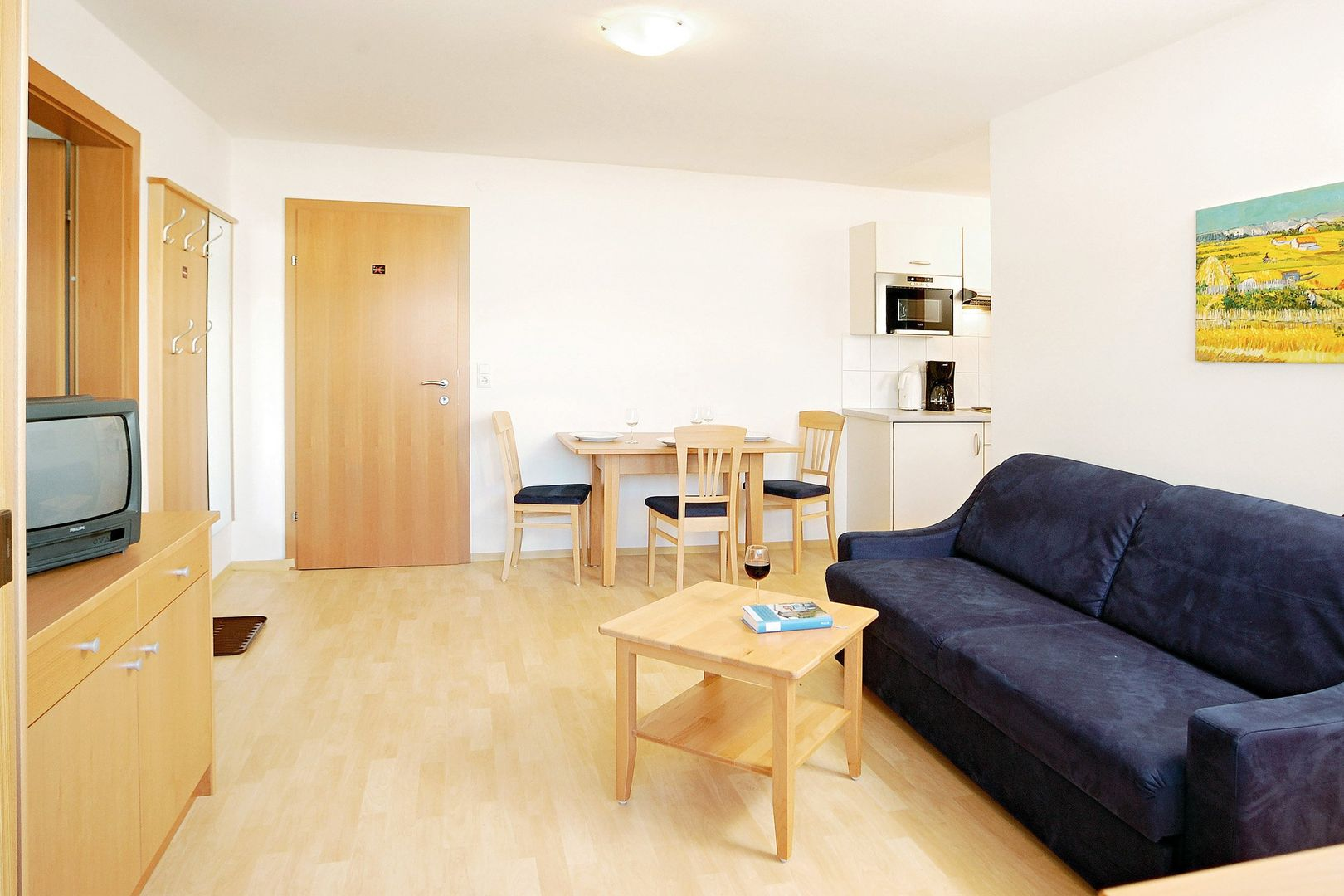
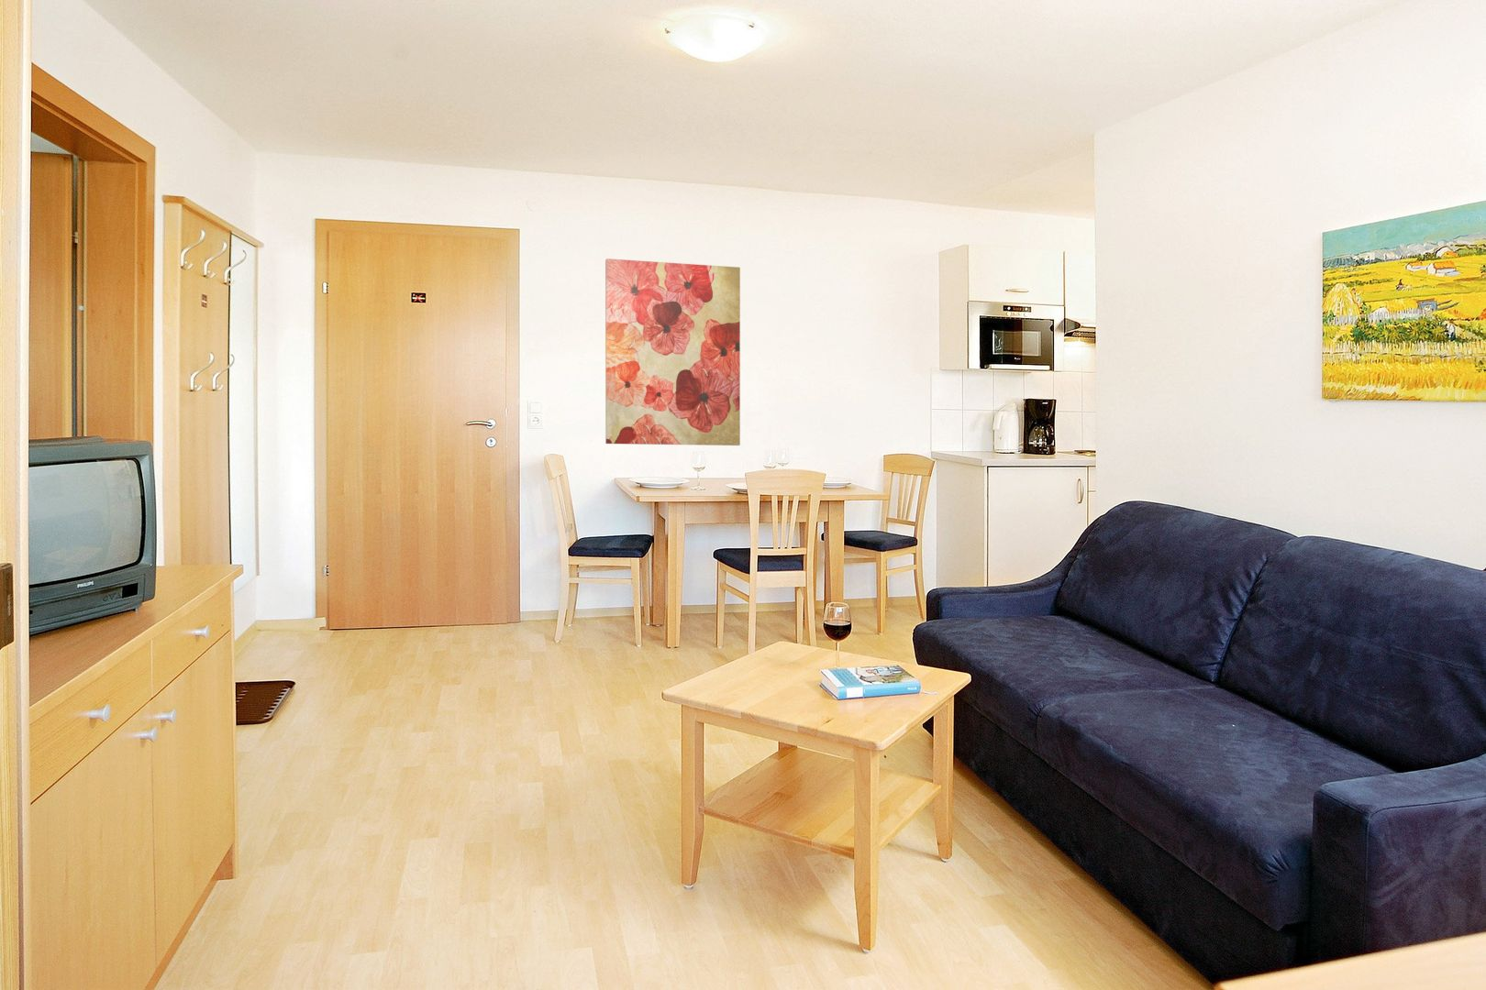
+ wall art (673, 354)
